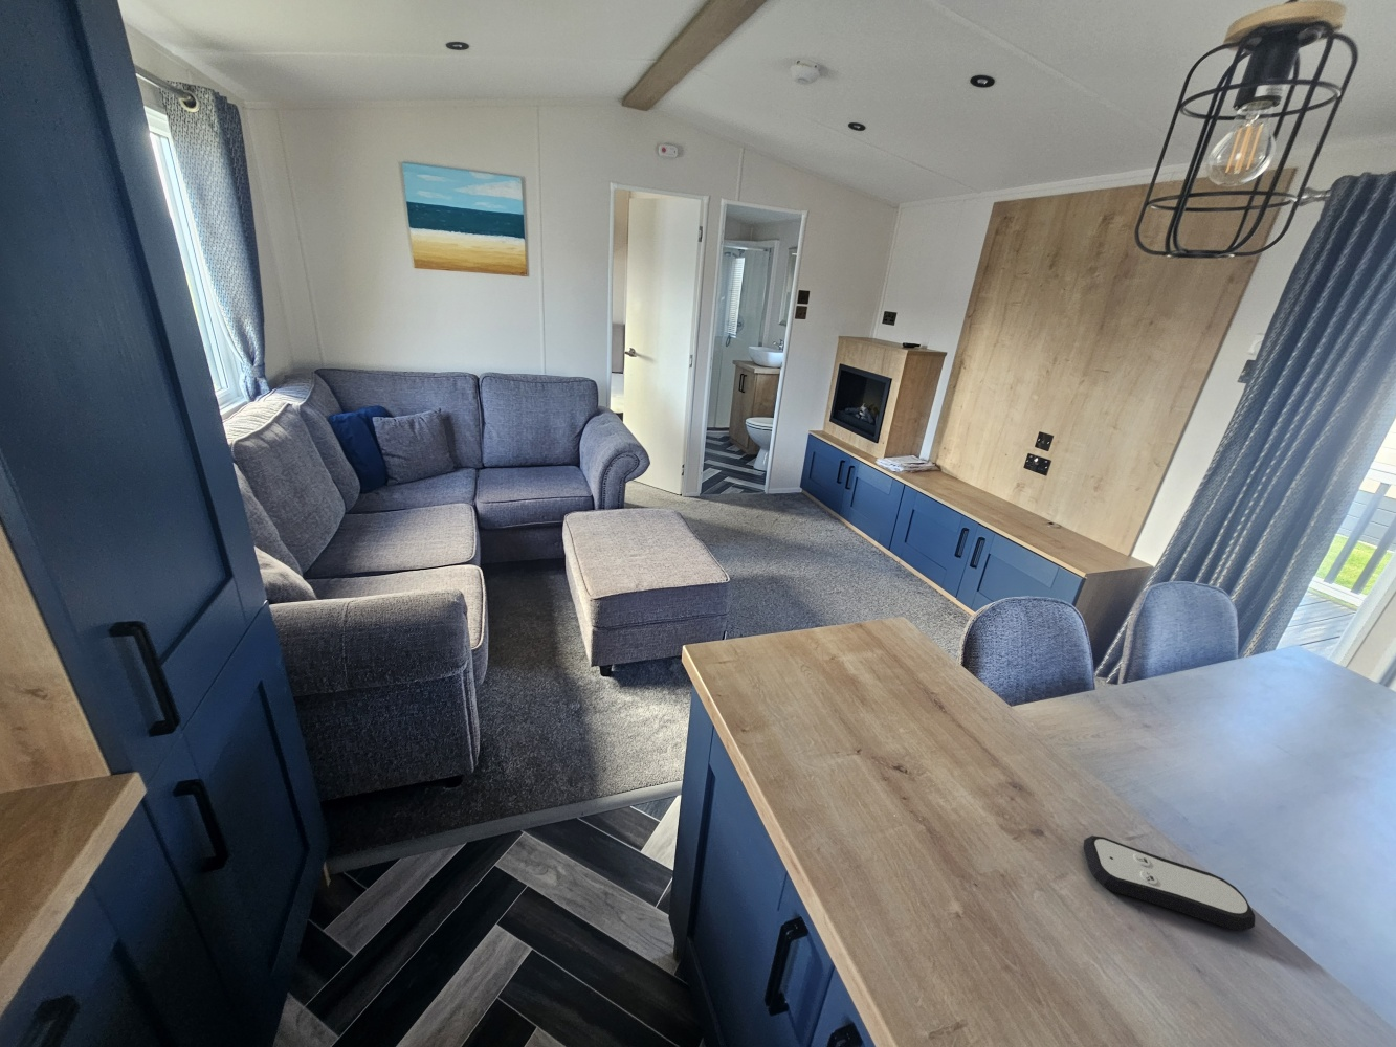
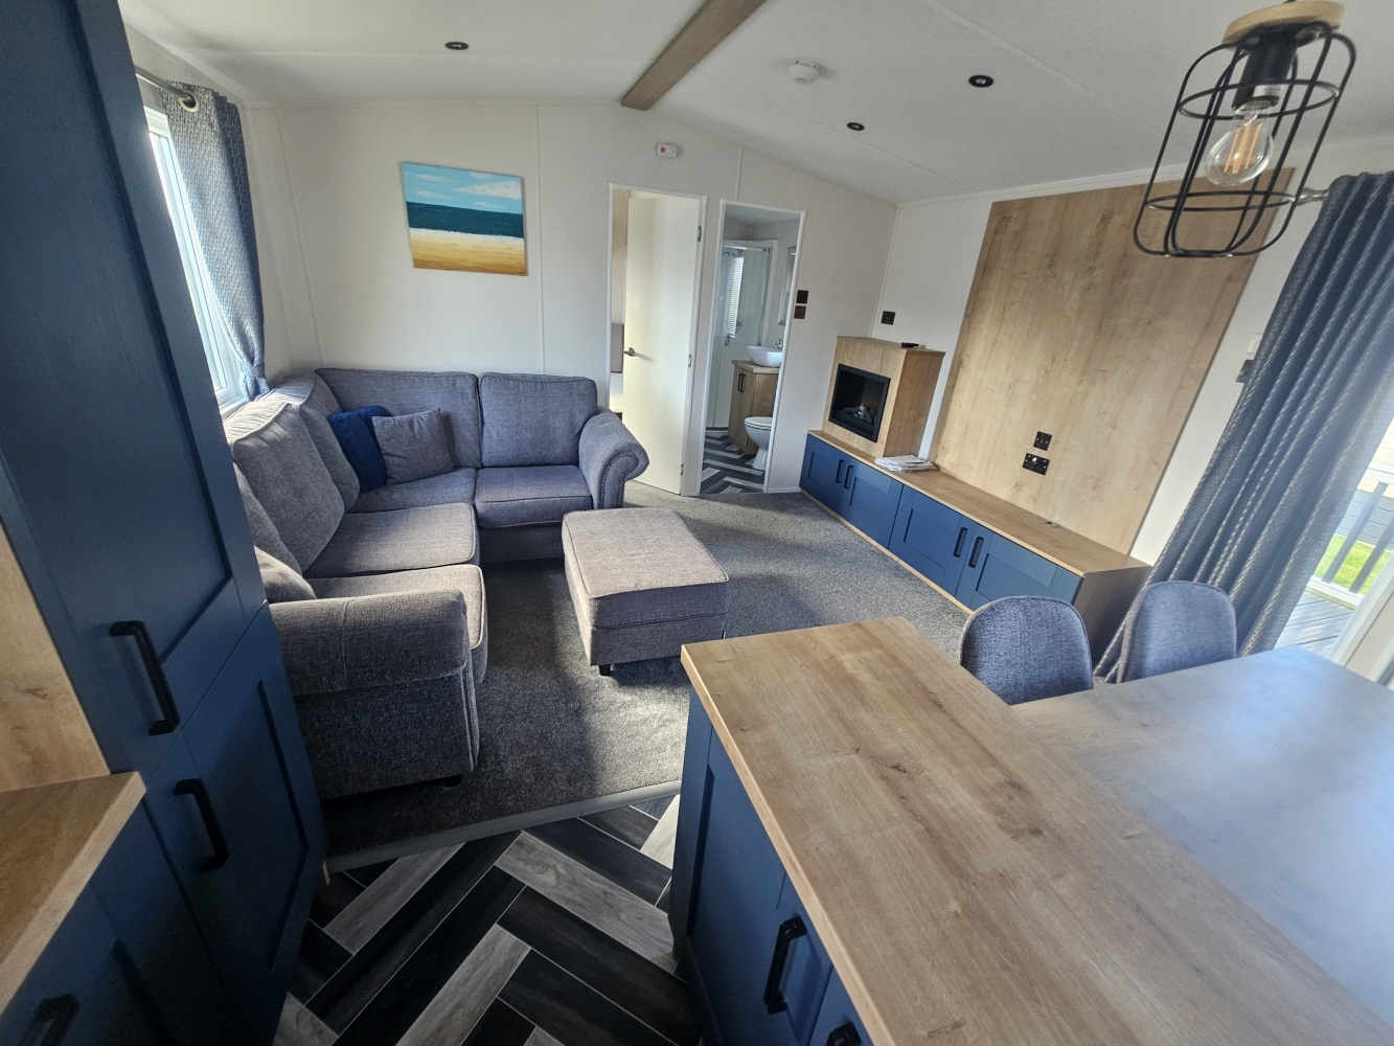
- remote control (1165, 882)
